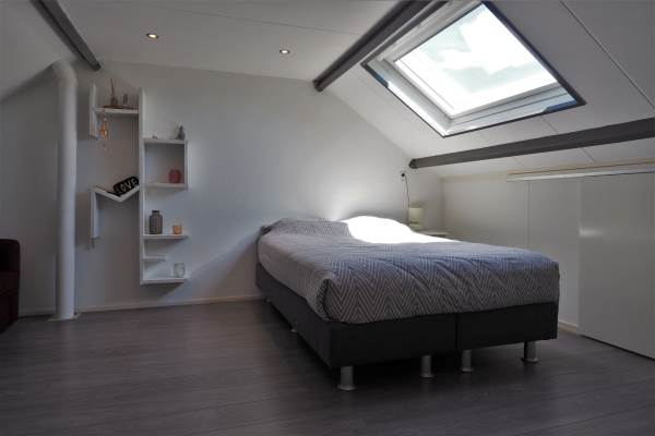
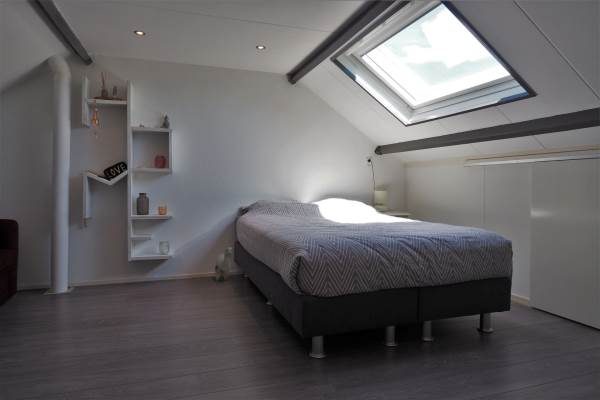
+ plush toy (223, 261)
